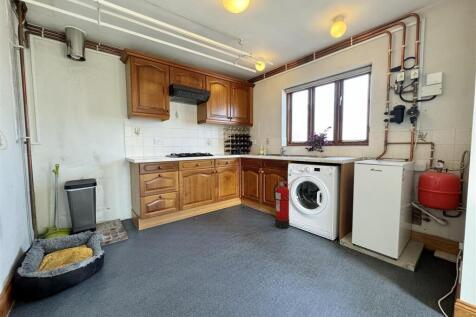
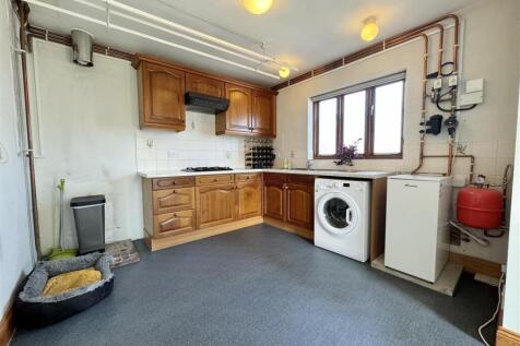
- fire extinguisher (280, 203)
